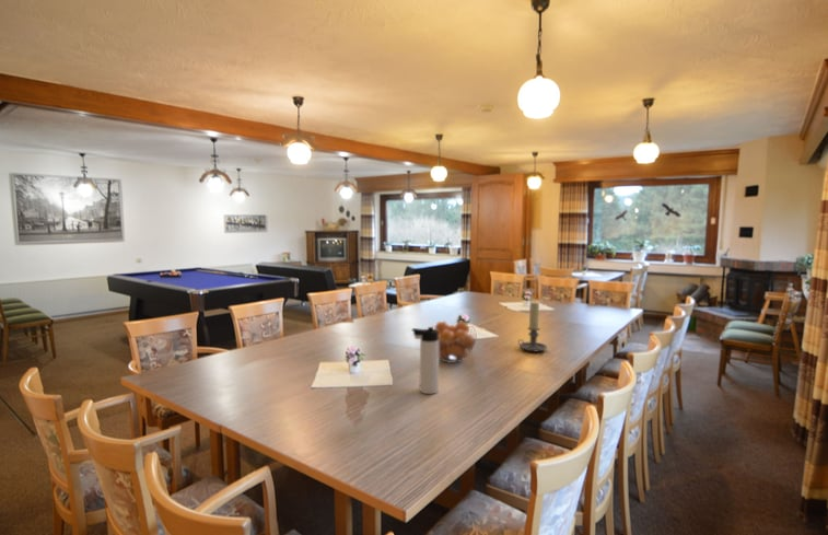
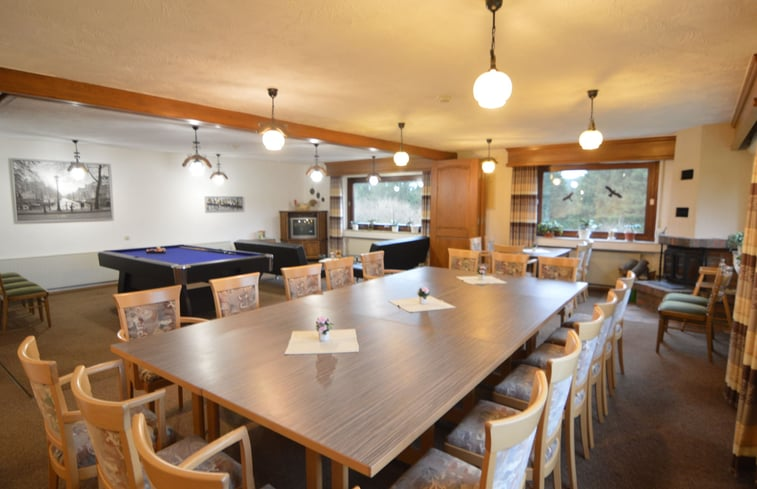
- thermos bottle (424, 360)
- fruit basket (451, 340)
- candle holder (532, 325)
